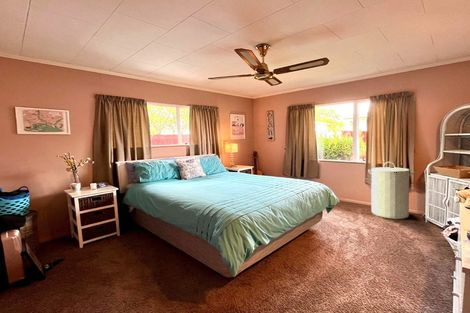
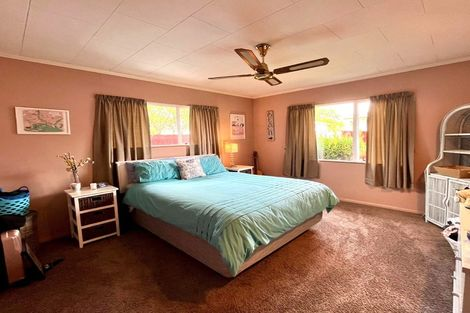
- laundry hamper (389, 187)
